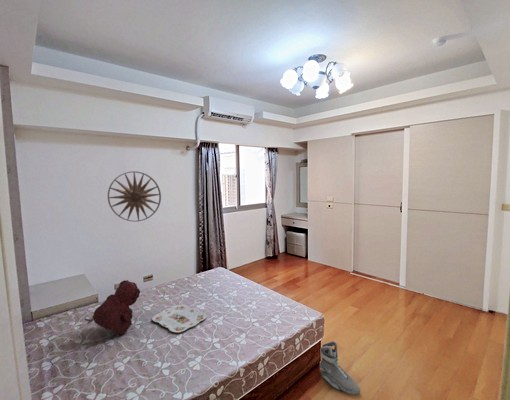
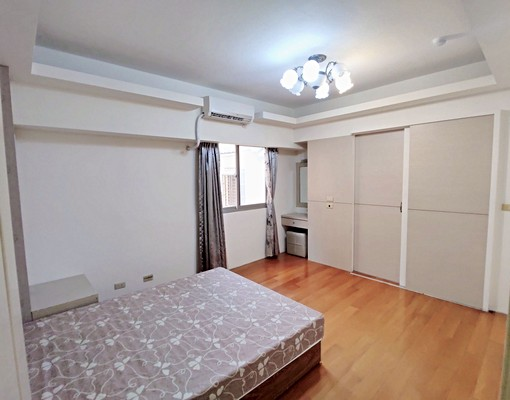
- serving tray (179, 317)
- teddy bear (112, 308)
- sneaker (338, 365)
- wall art (135, 196)
